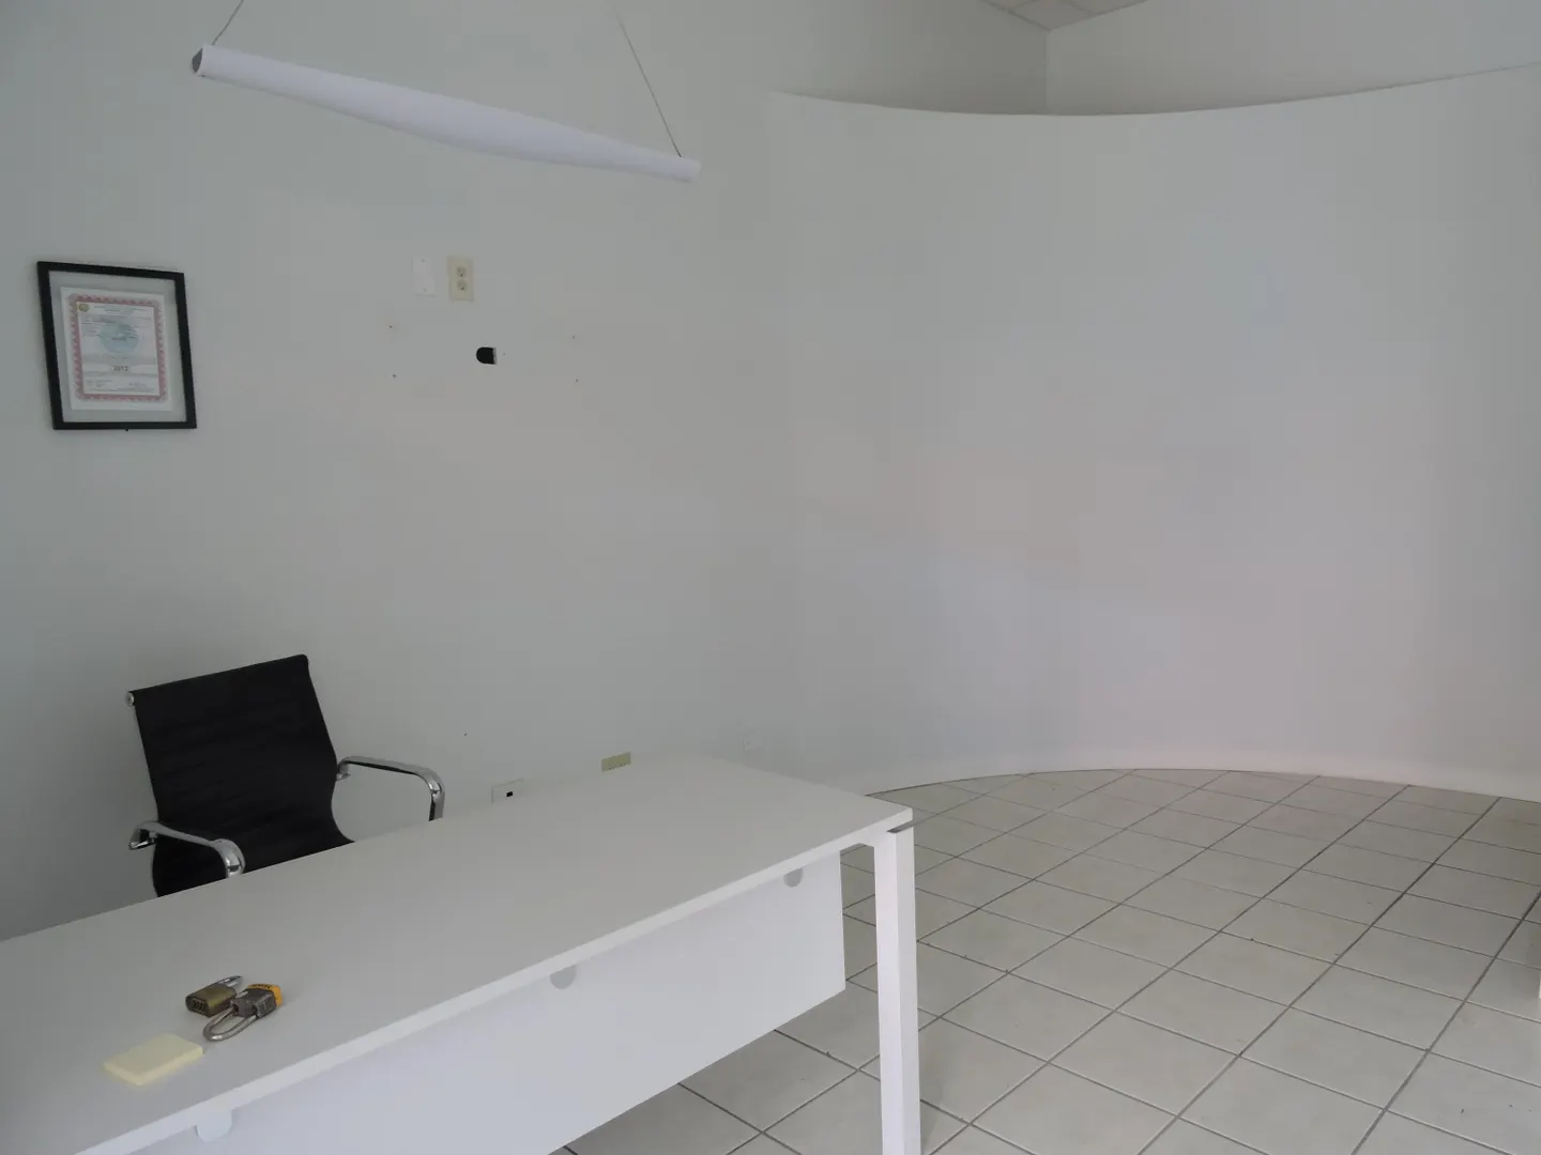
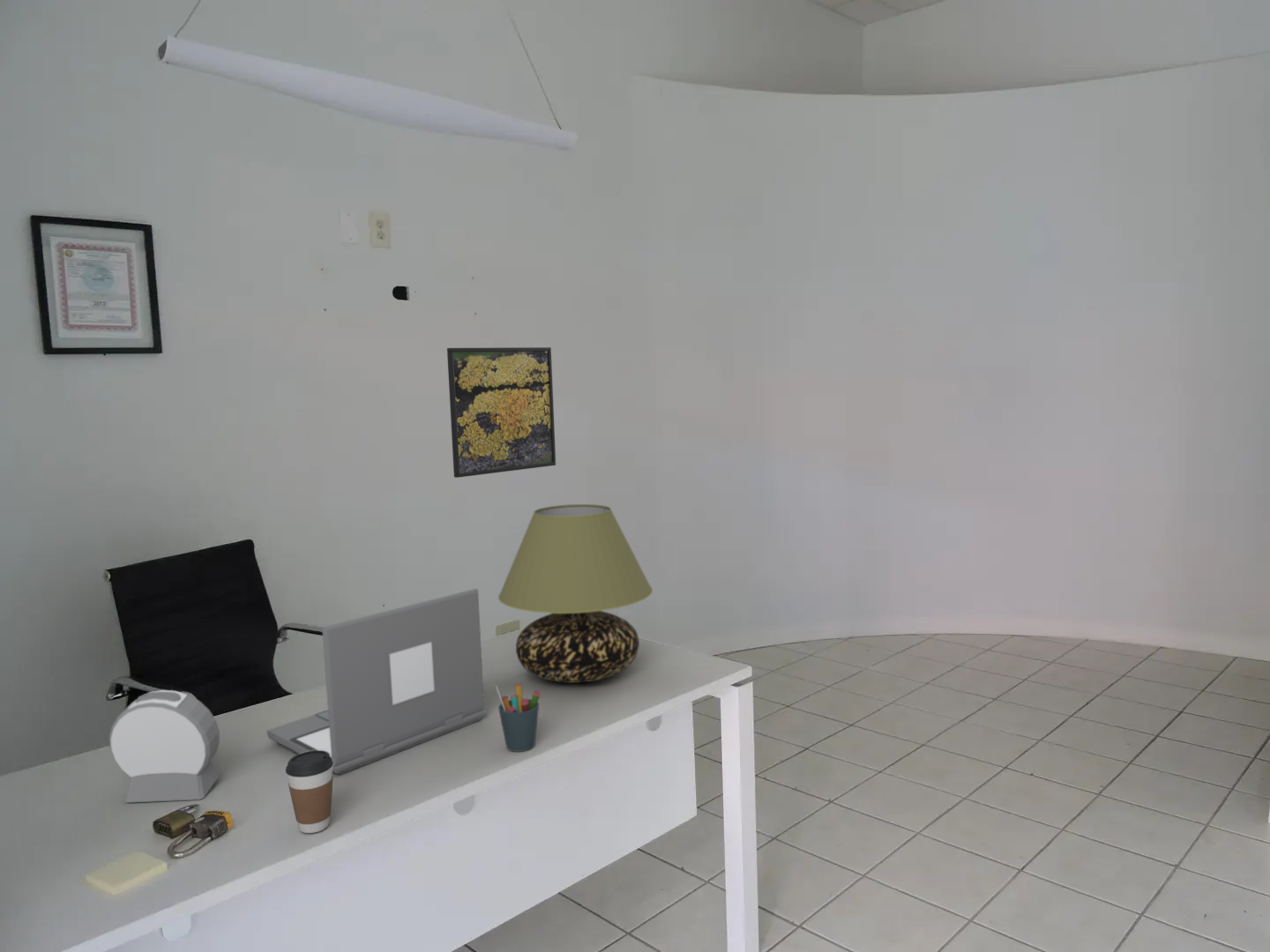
+ pen holder (519, 714)
+ alarm clock (168, 740)
+ coffee cup (311, 792)
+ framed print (504, 410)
+ table lamp (575, 592)
+ laptop (375, 665)
